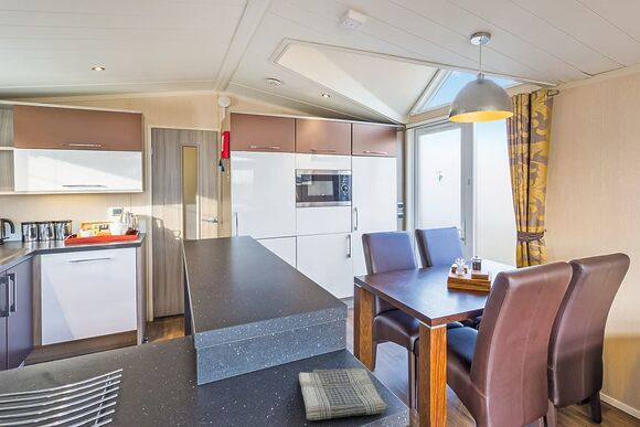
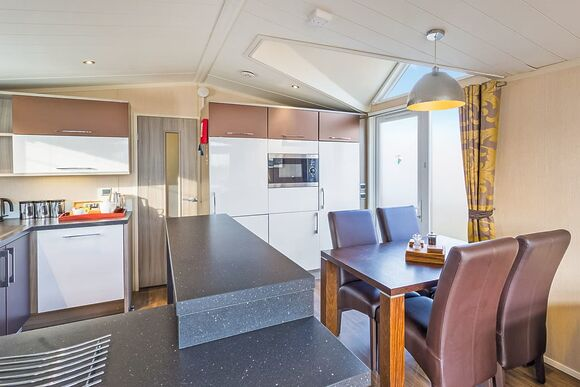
- dish towel (339, 388)
